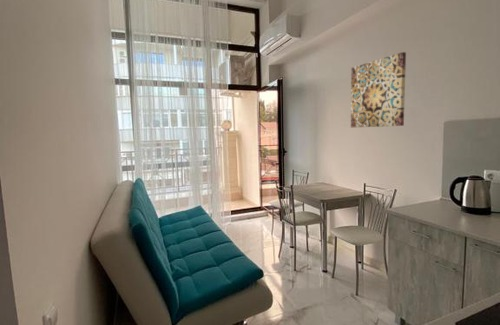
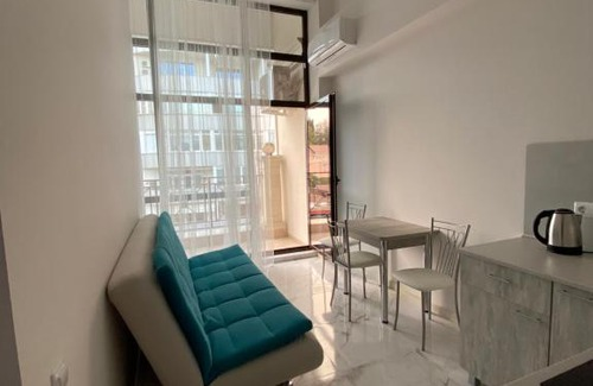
- wall art (375, 94)
